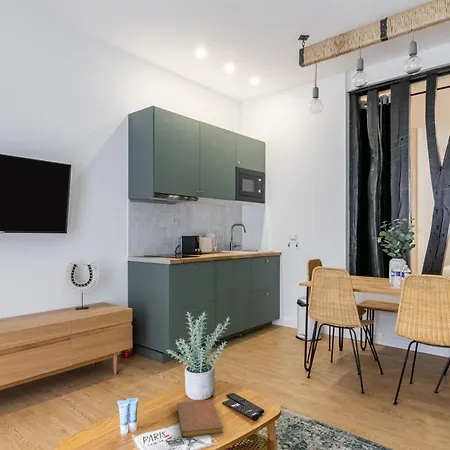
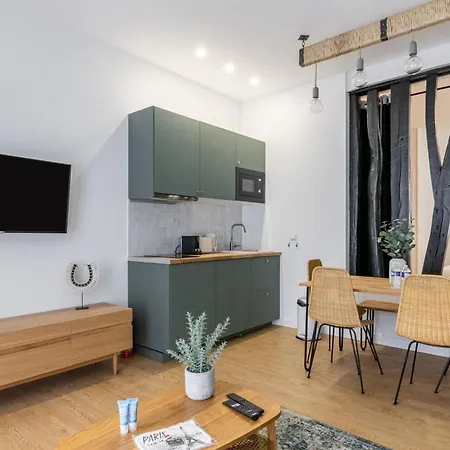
- notebook (198, 416)
